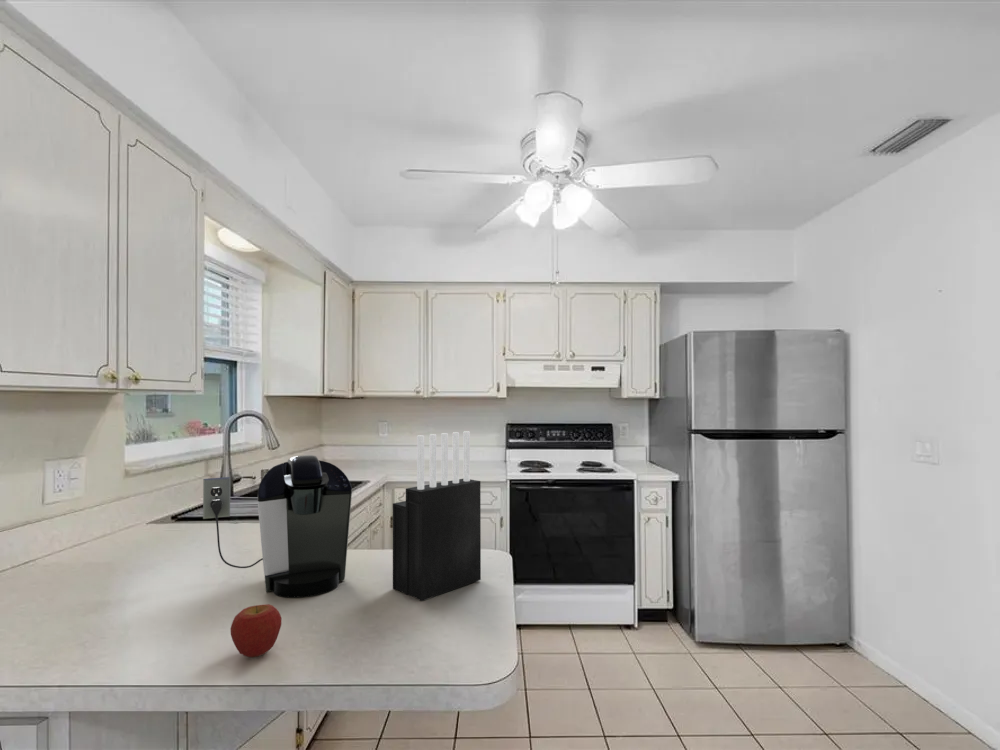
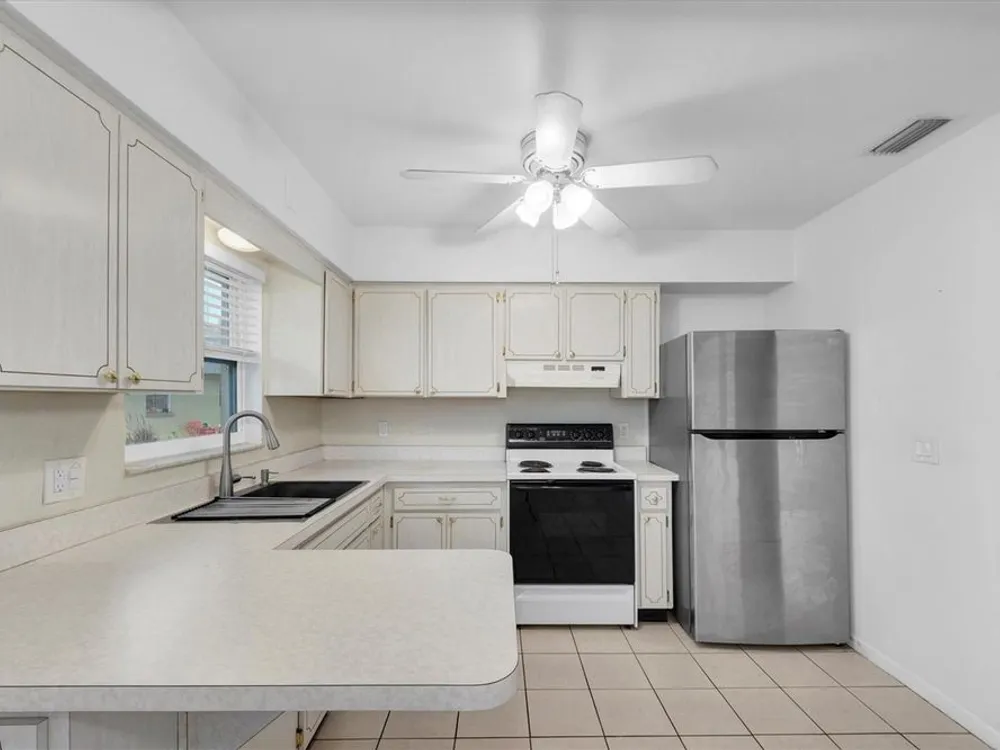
- coffee maker (278, 521)
- apple (256, 629)
- knife block (434, 507)
